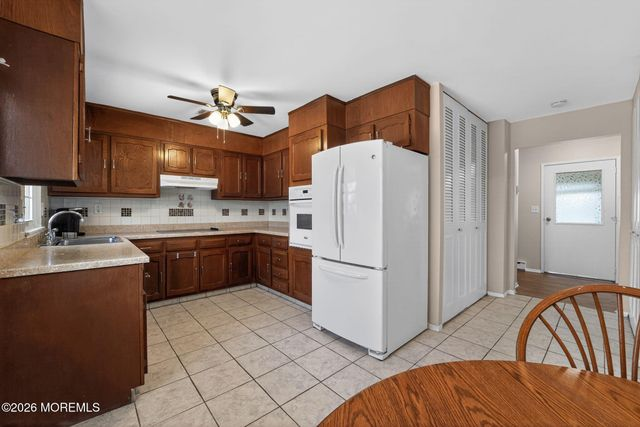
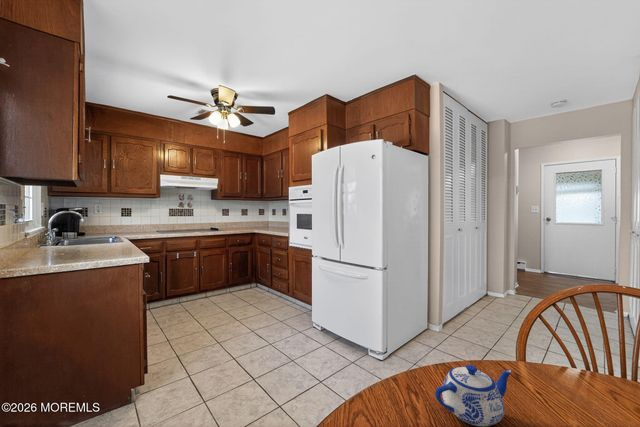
+ teapot (475, 388)
